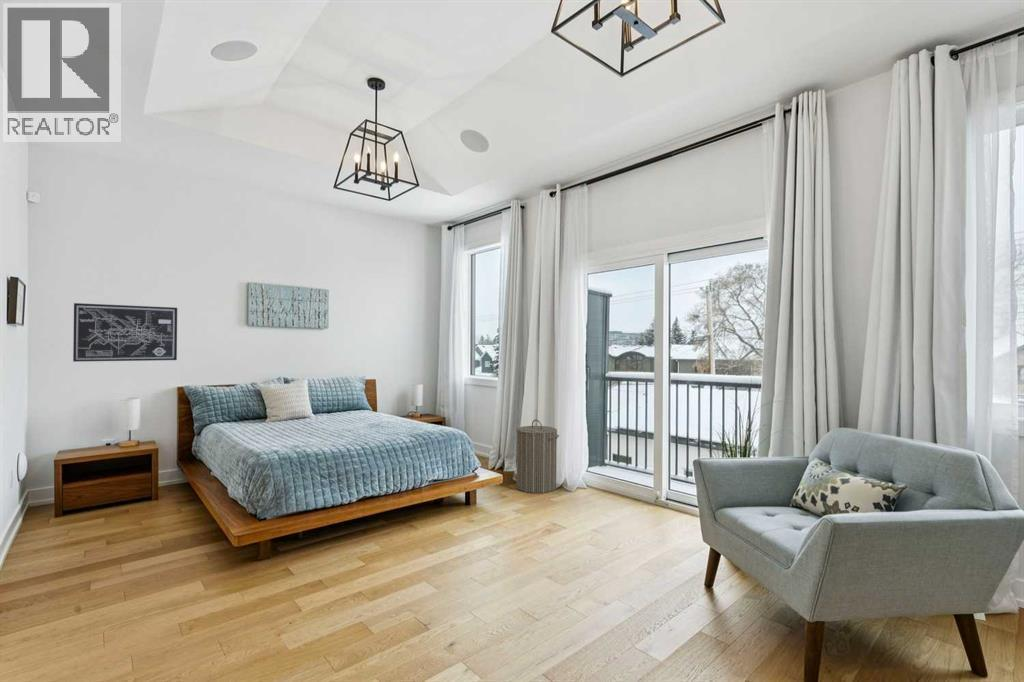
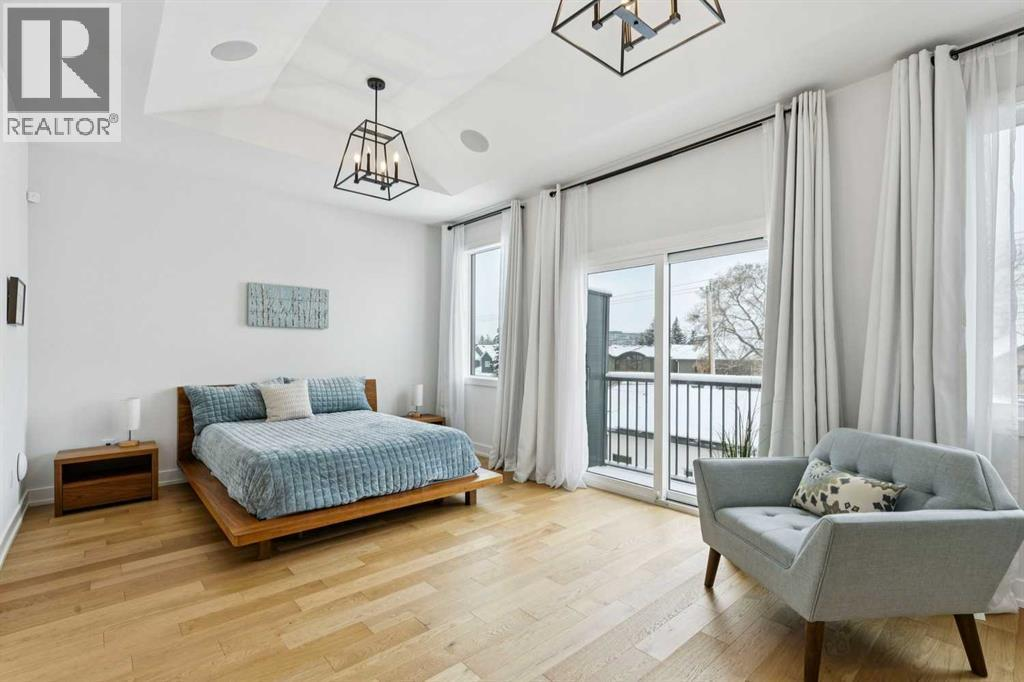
- wall art (127, 333)
- laundry hamper (536, 453)
